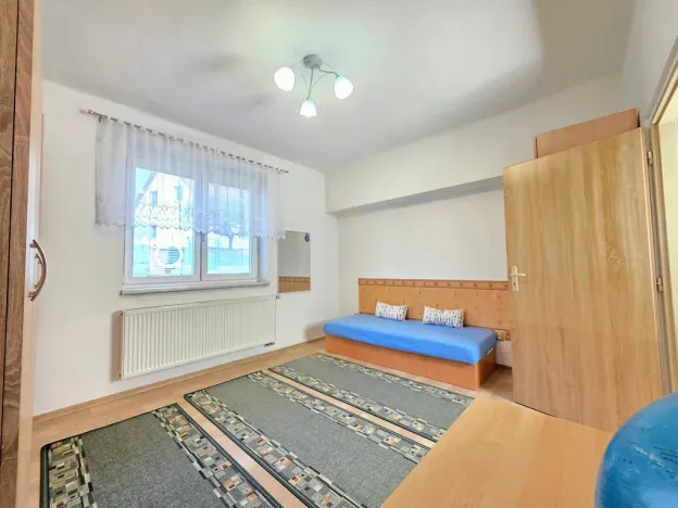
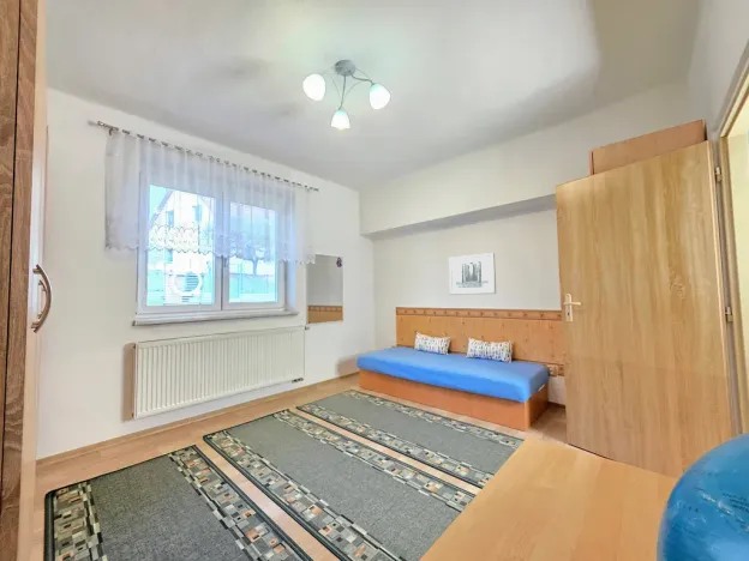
+ wall art (471, 275)
